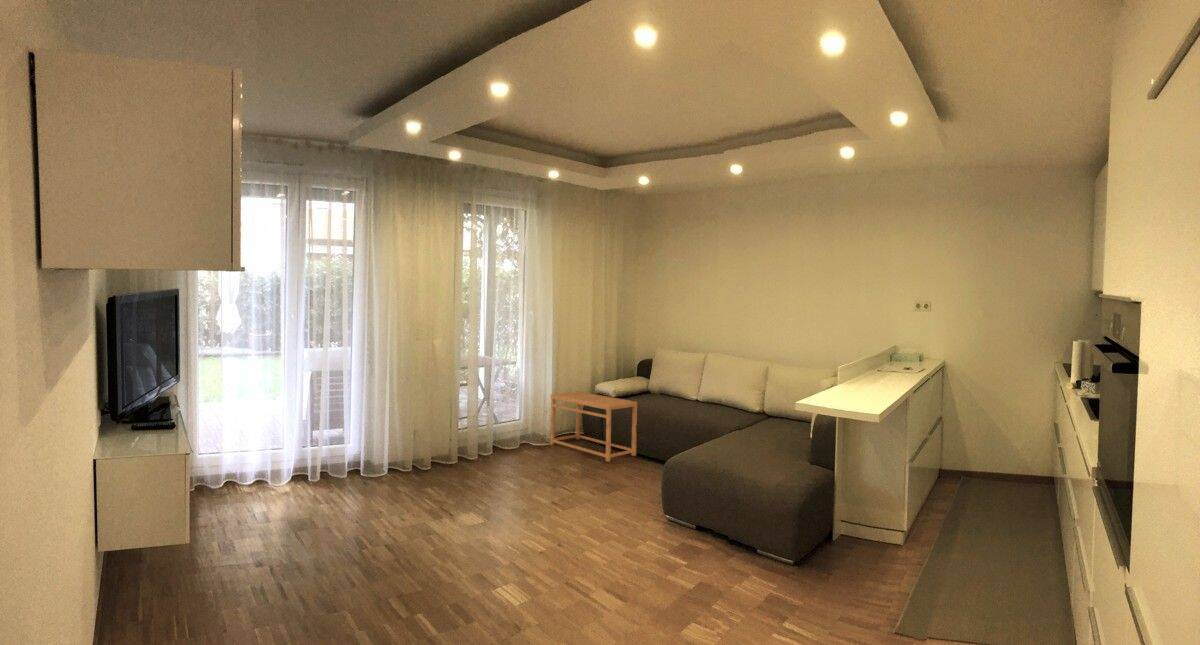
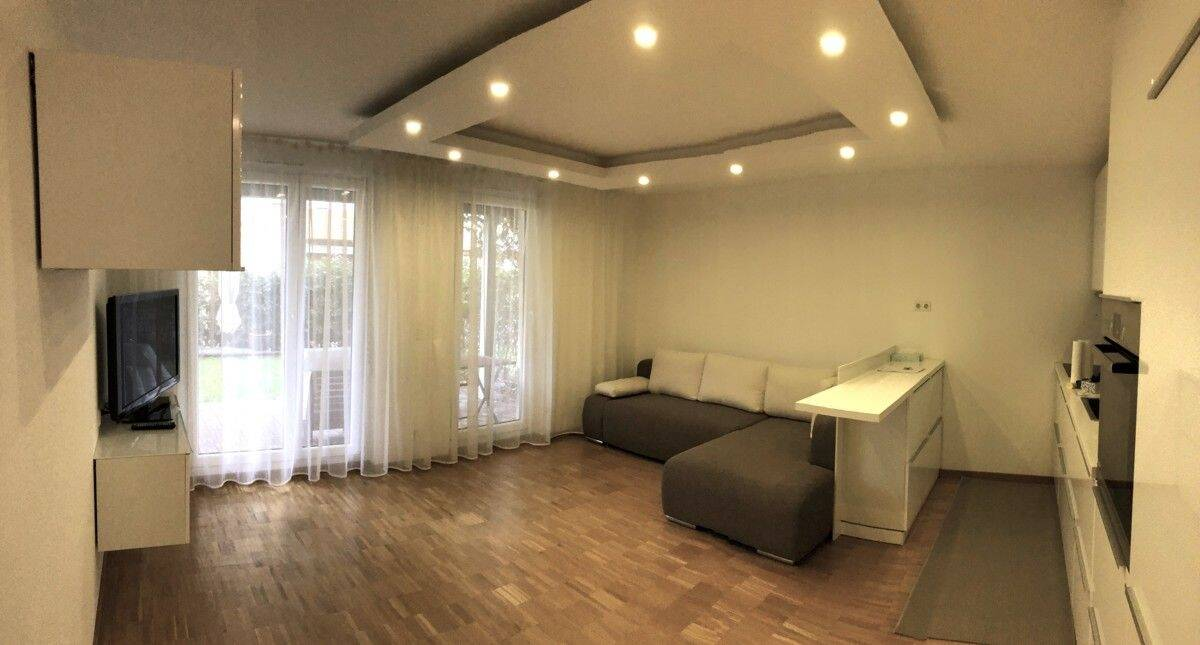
- side table (594, 415)
